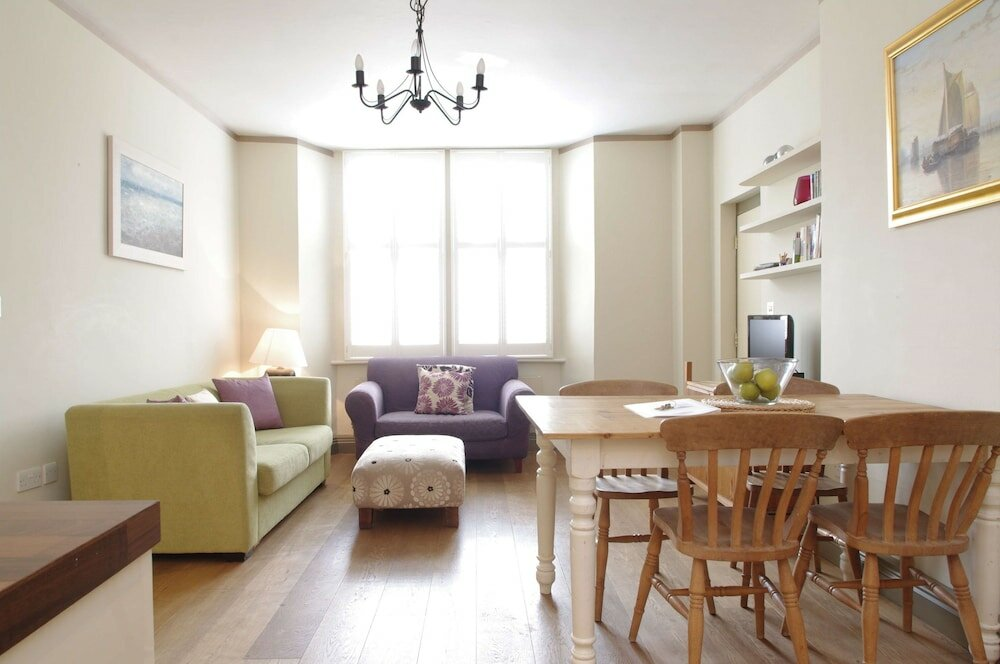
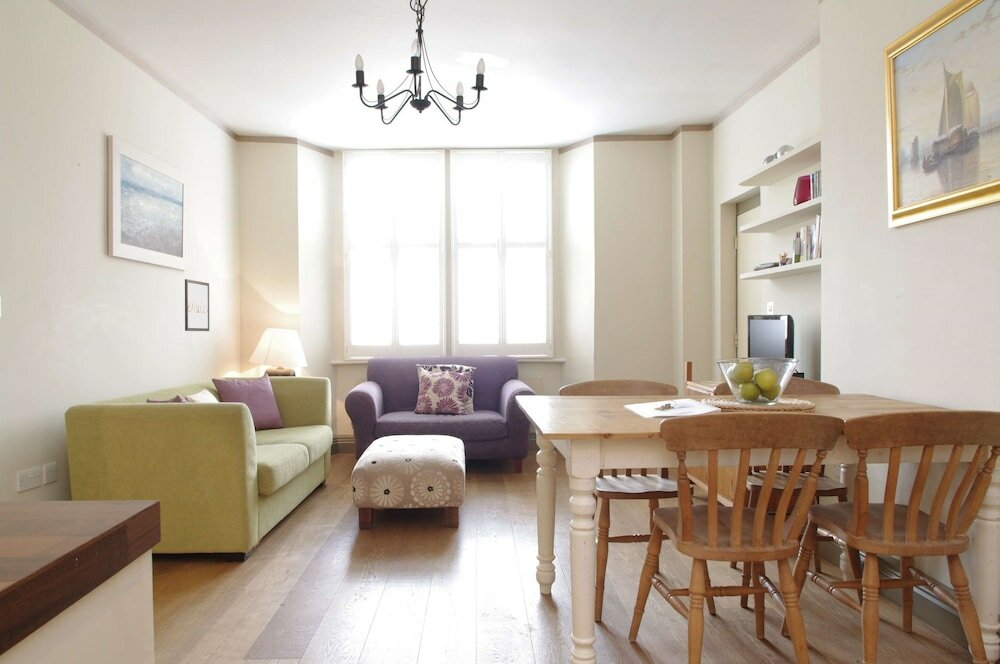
+ wall art (197, 306)
